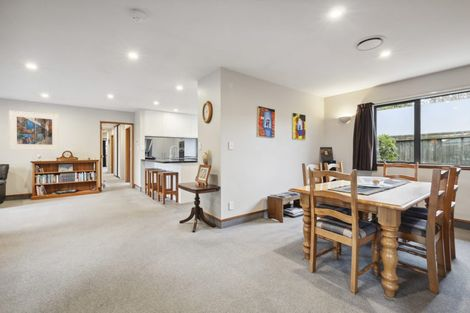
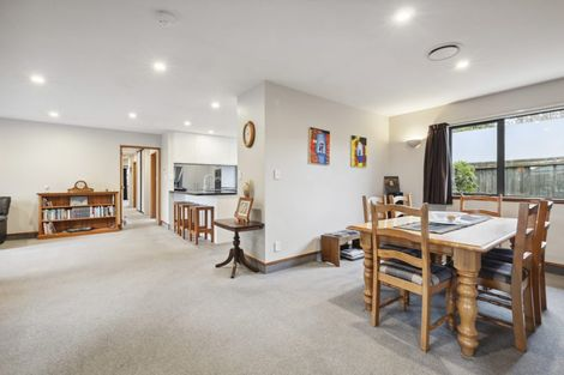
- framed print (35, 131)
